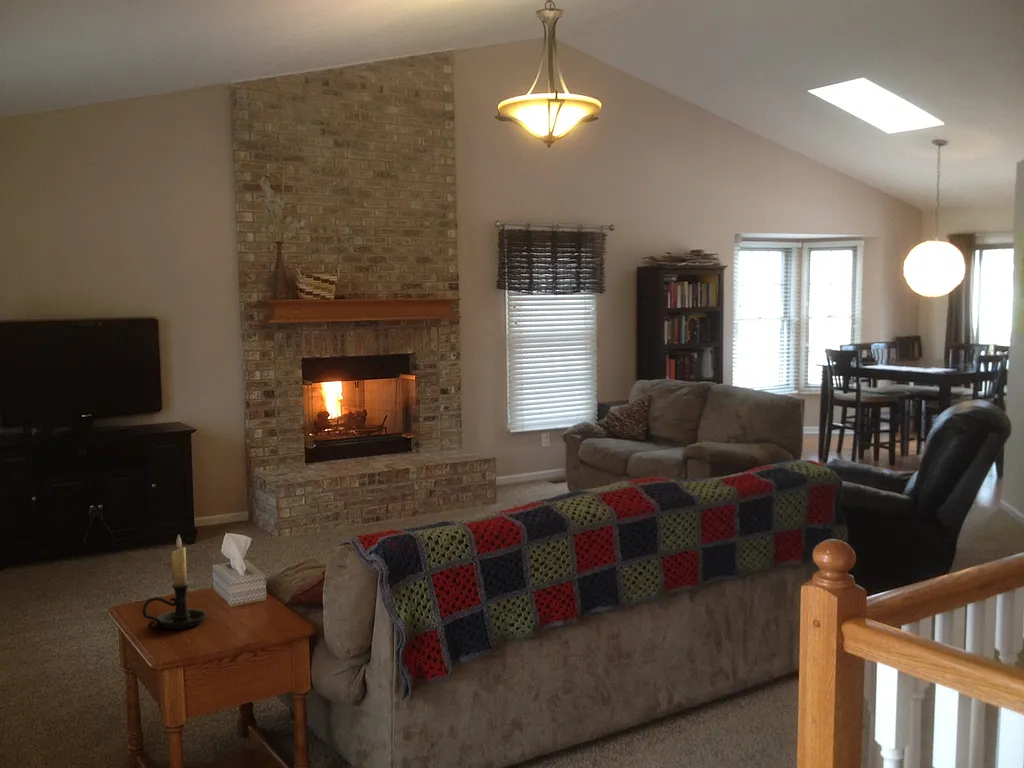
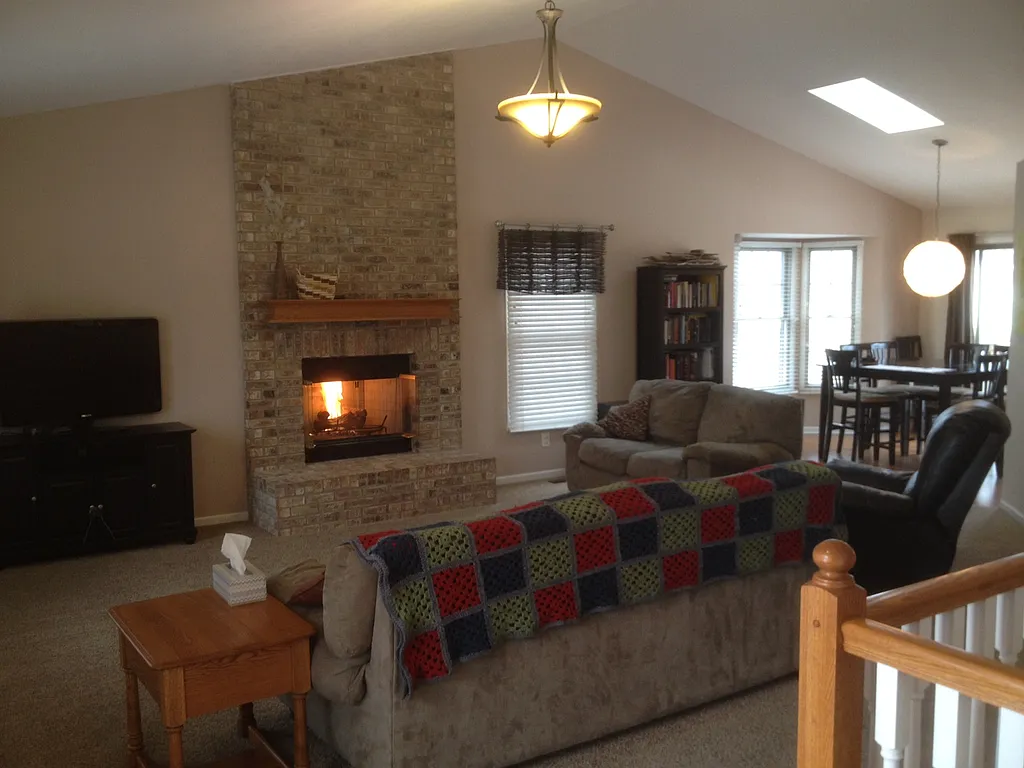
- candle holder (172, 578)
